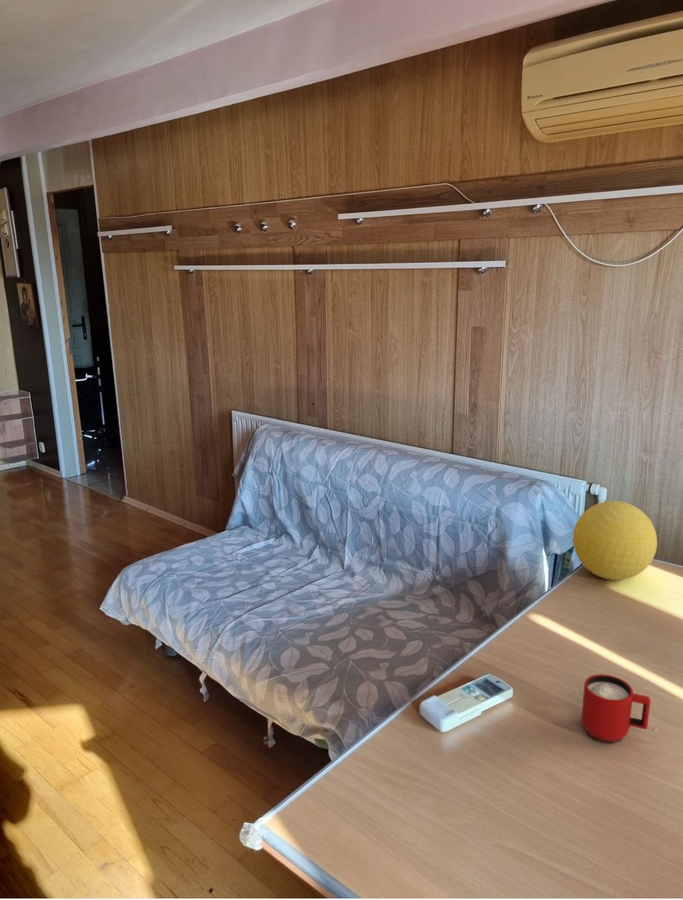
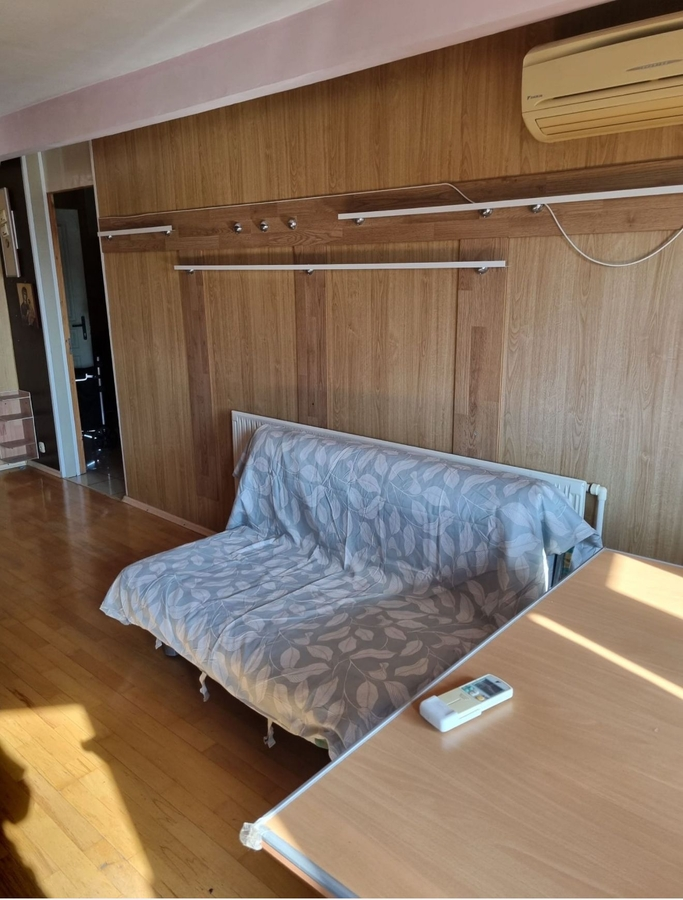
- decorative ball (614, 540)
- mug (614, 711)
